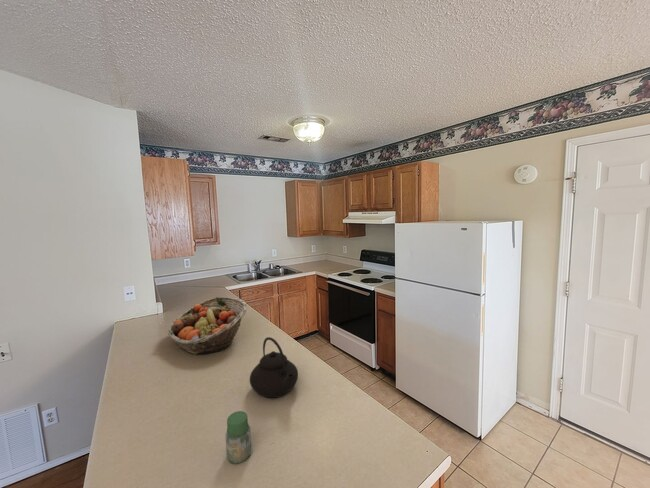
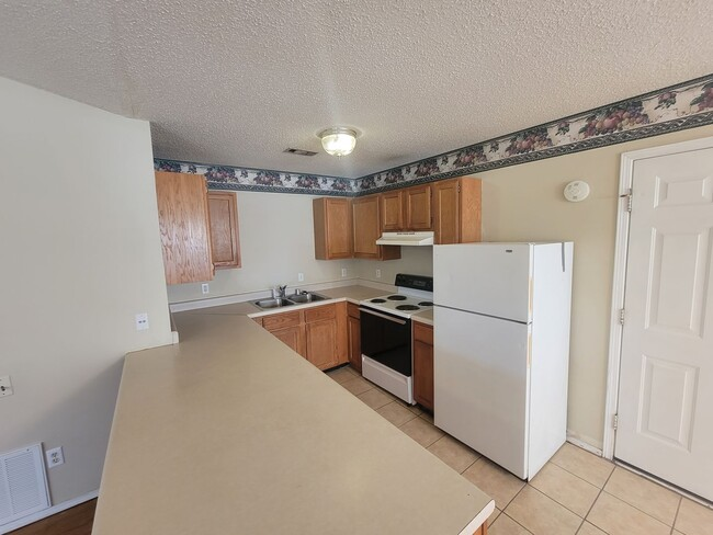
- teapot (276, 365)
- fruit basket (209, 323)
- jar (238, 435)
